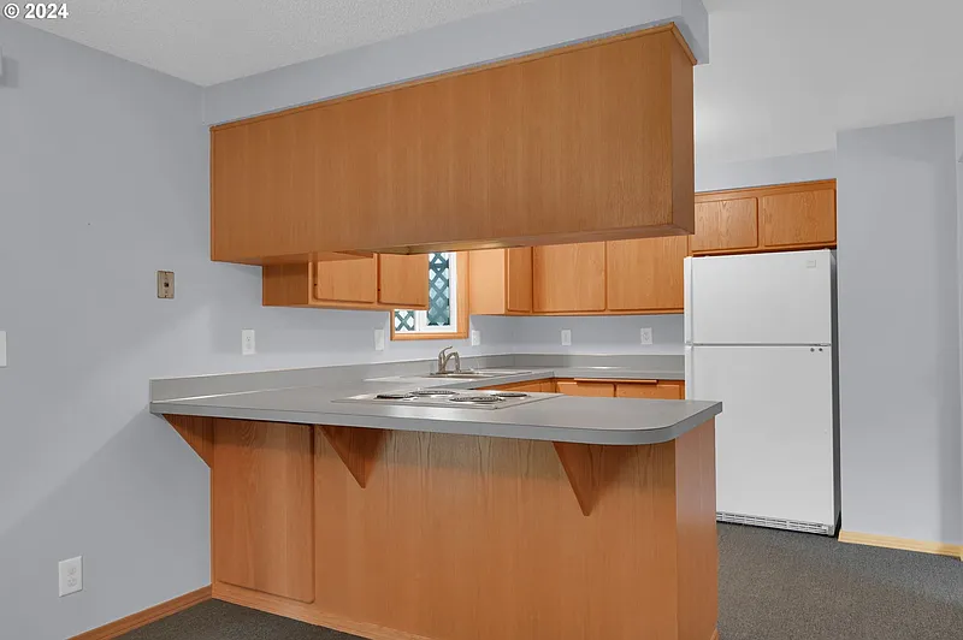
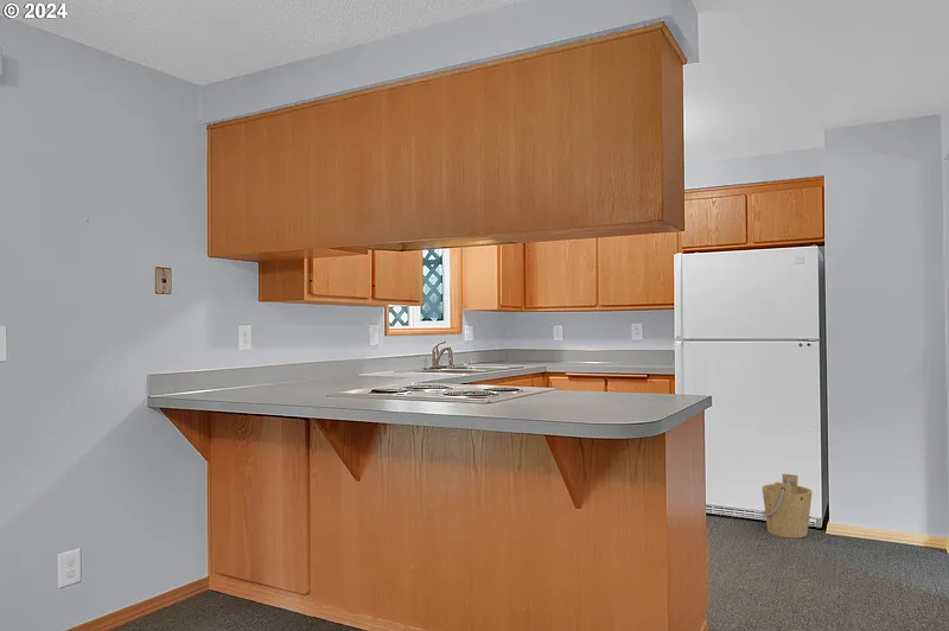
+ bucket (786, 505)
